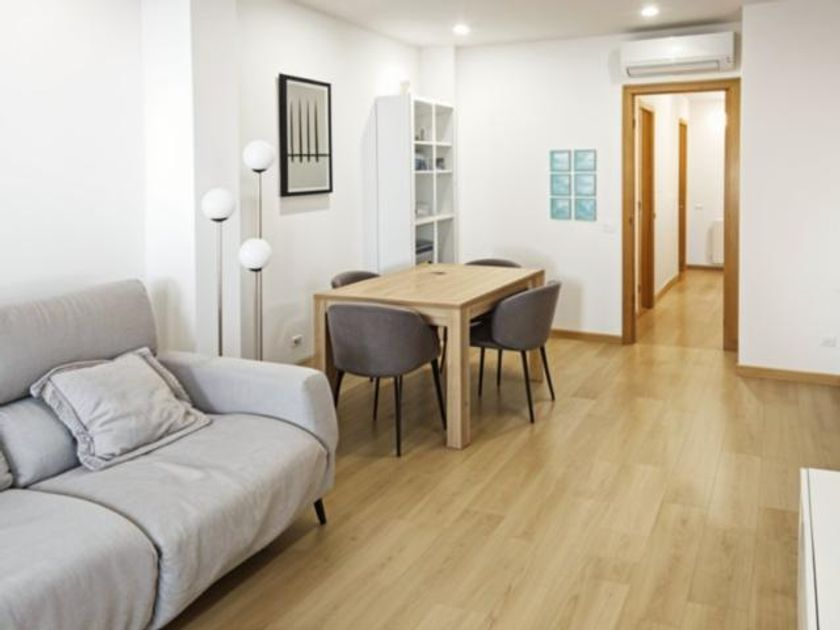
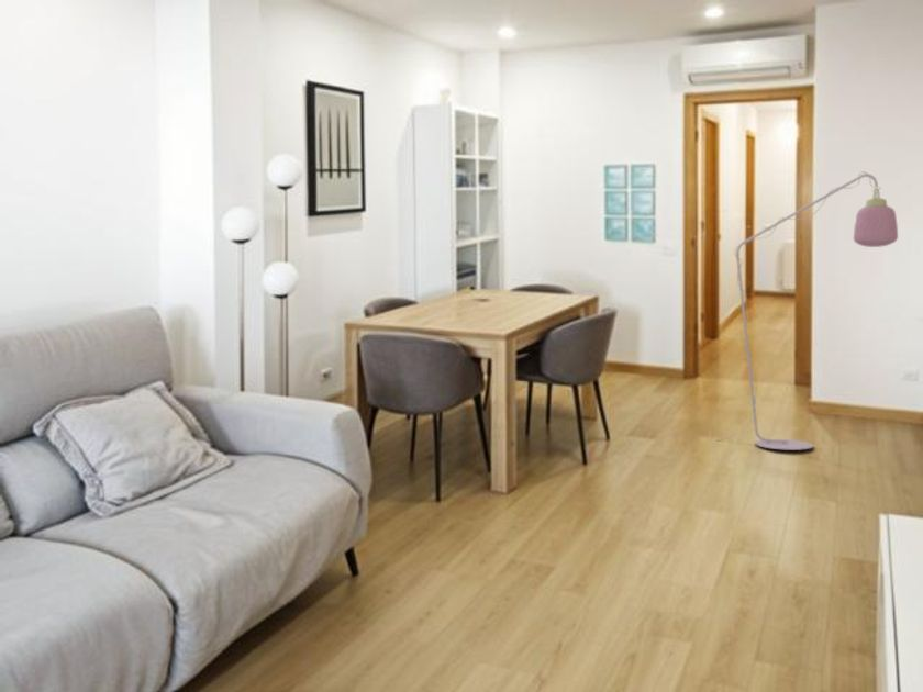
+ floor lamp (747, 311)
